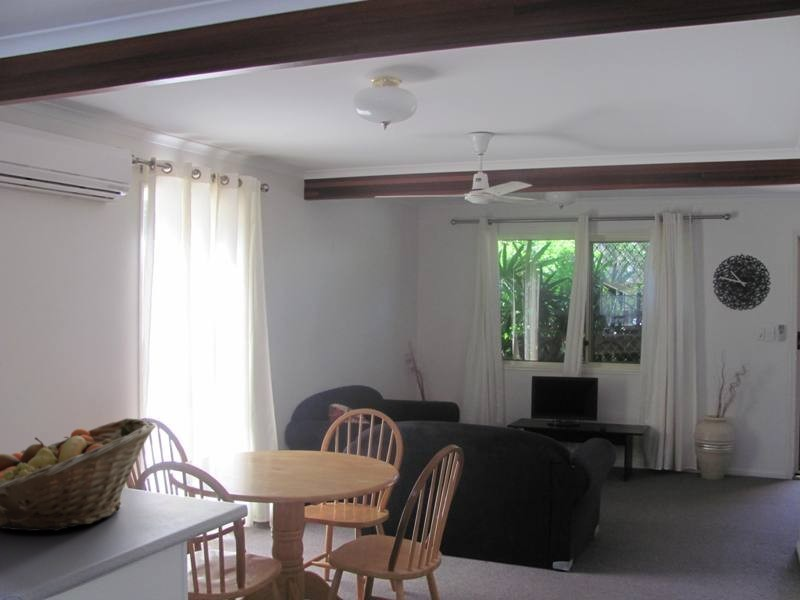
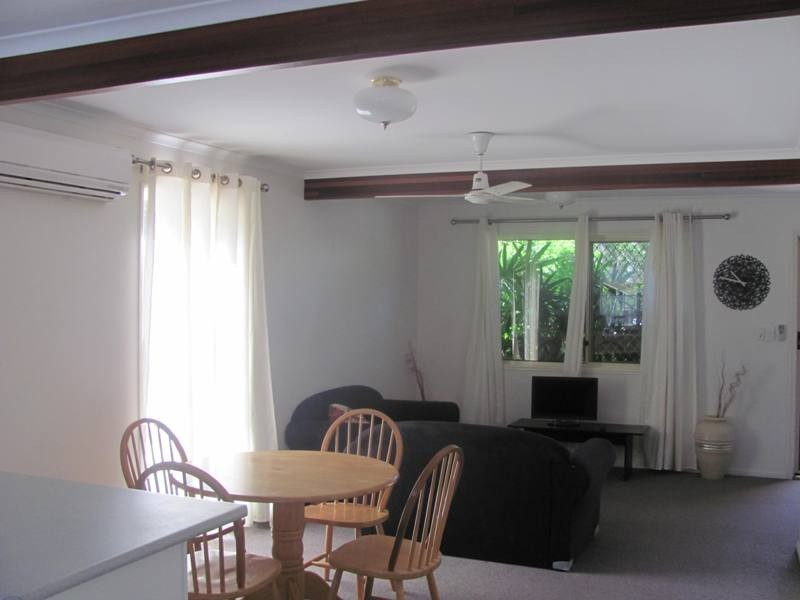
- fruit basket (66, 469)
